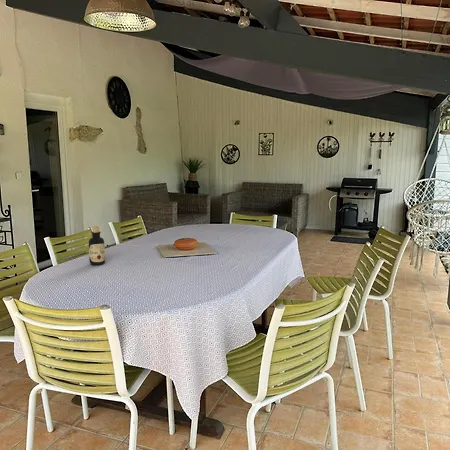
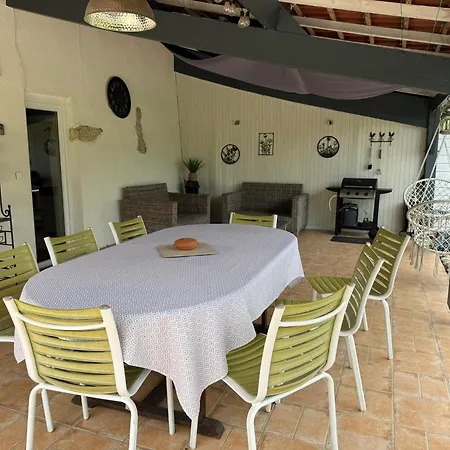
- bottle (96, 245)
